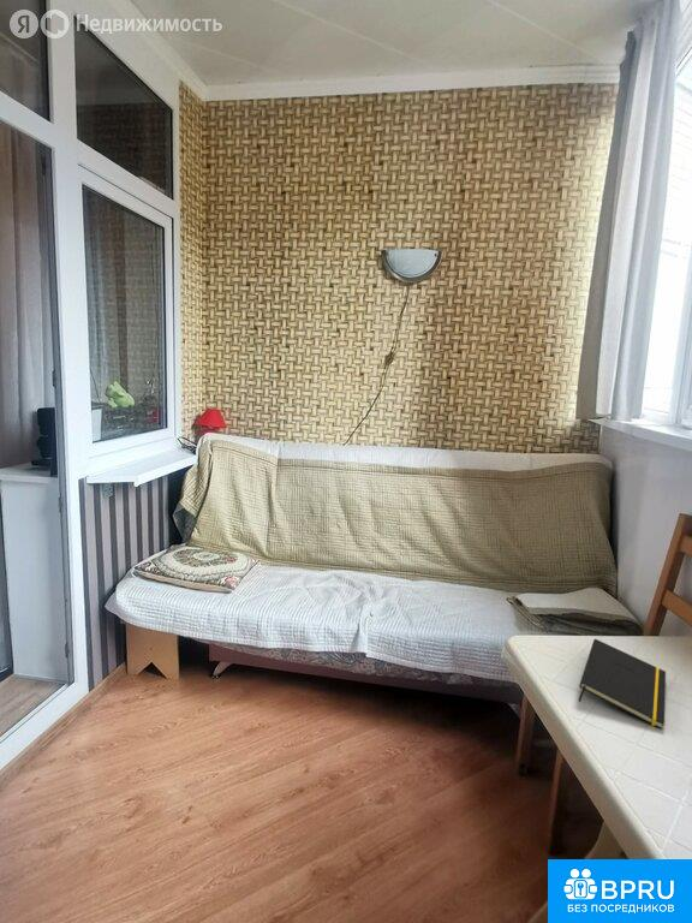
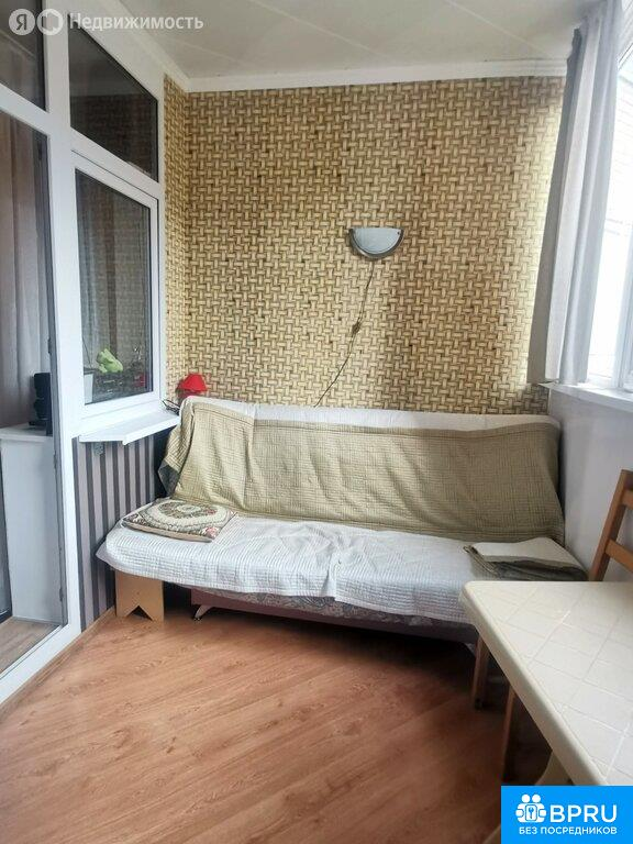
- notepad (624, 678)
